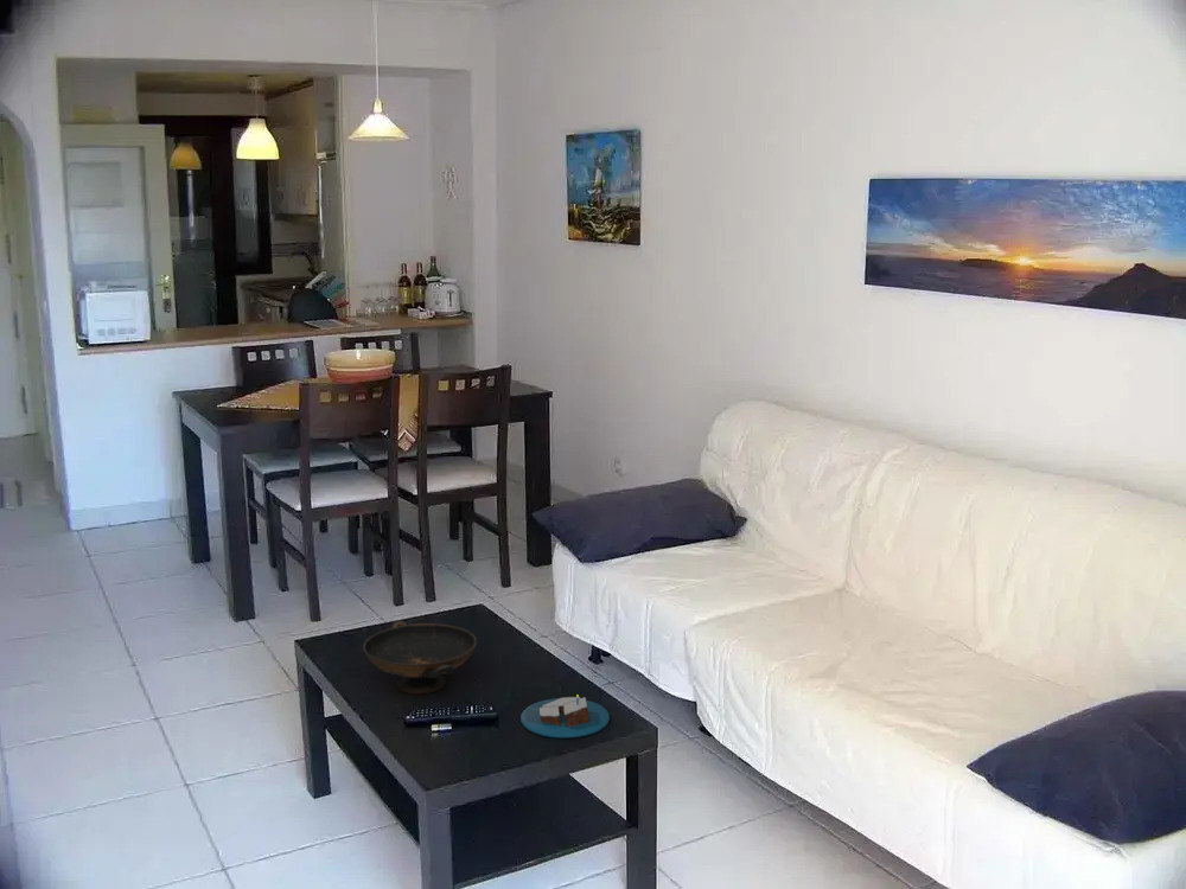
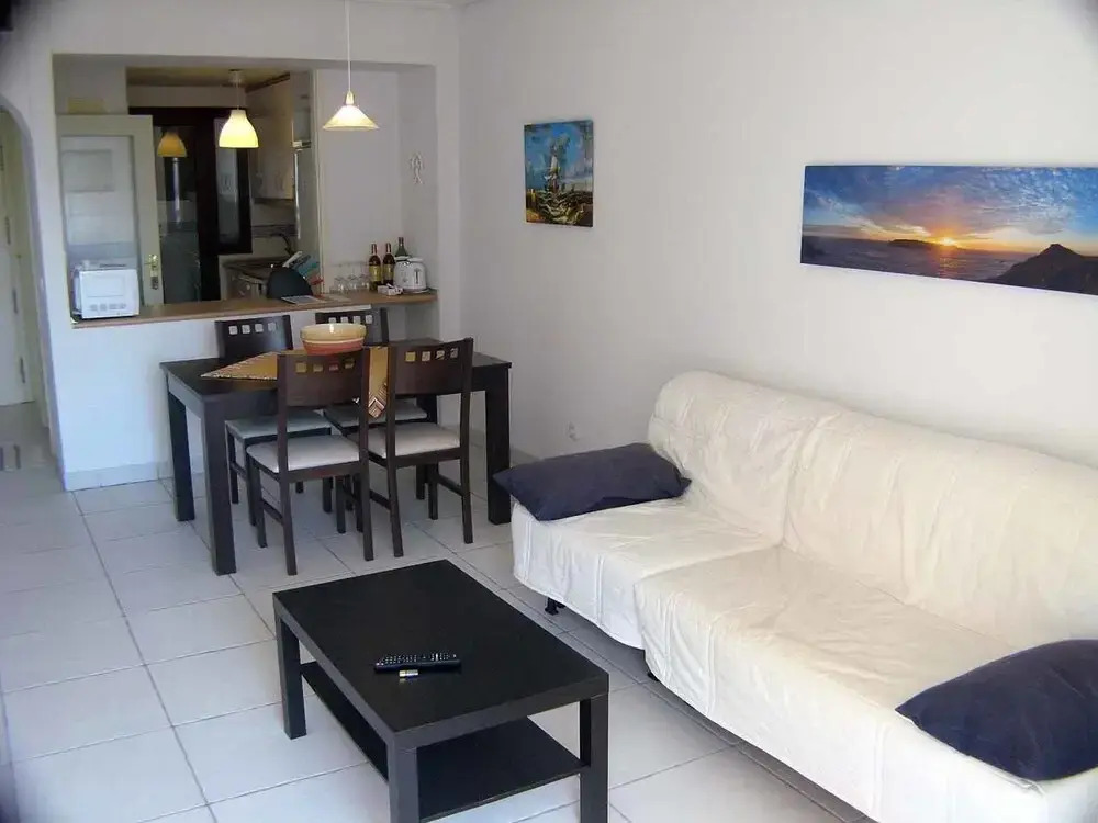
- candle (565, 704)
- decorative bowl (420, 663)
